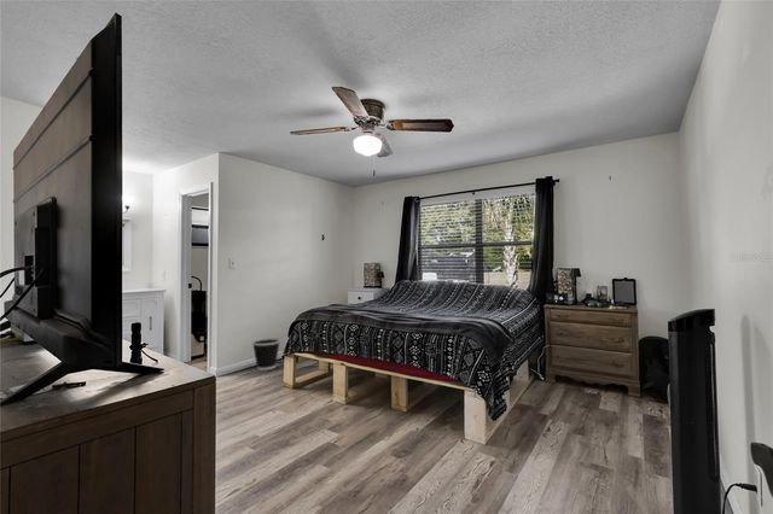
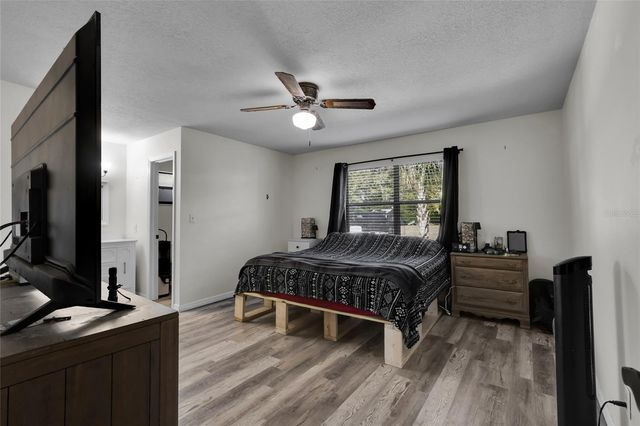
- wastebasket (266, 354)
